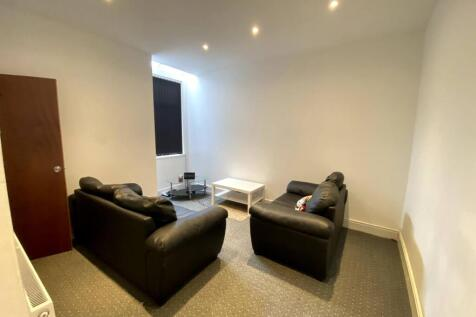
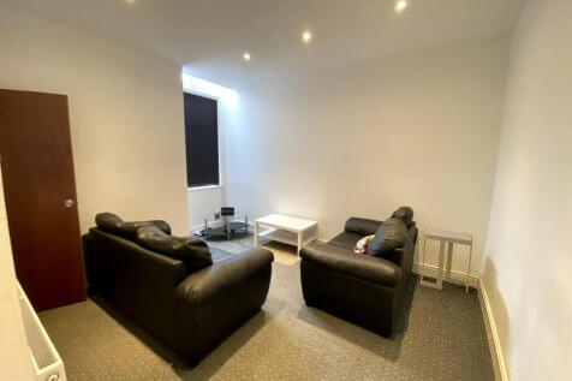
+ side table (443, 260)
